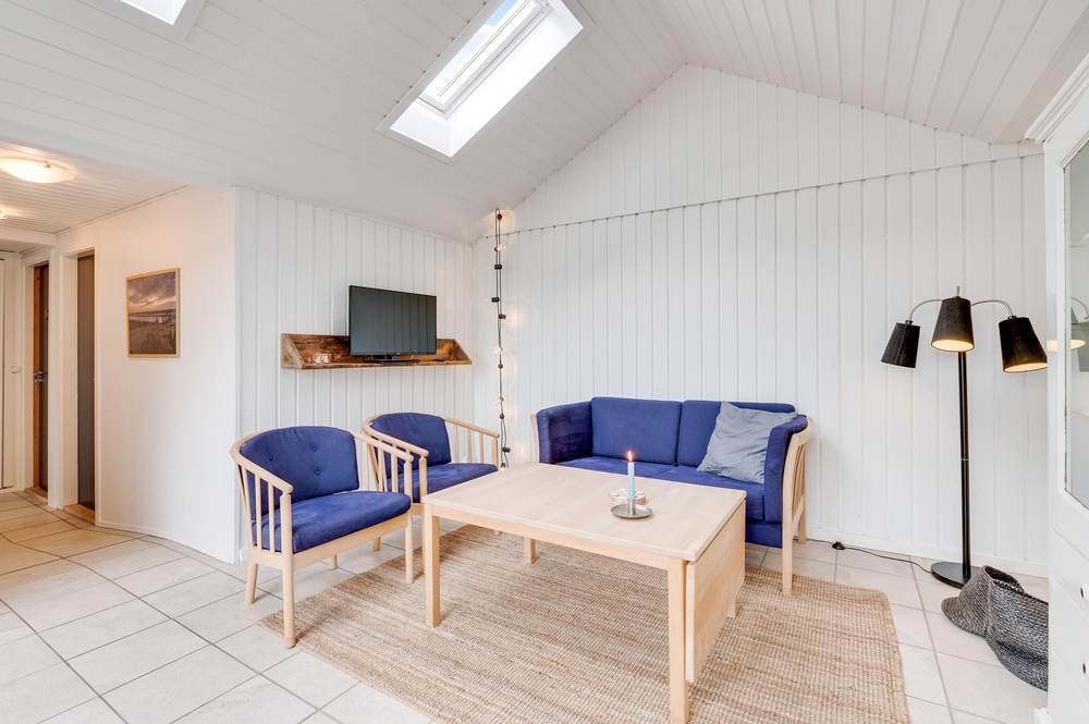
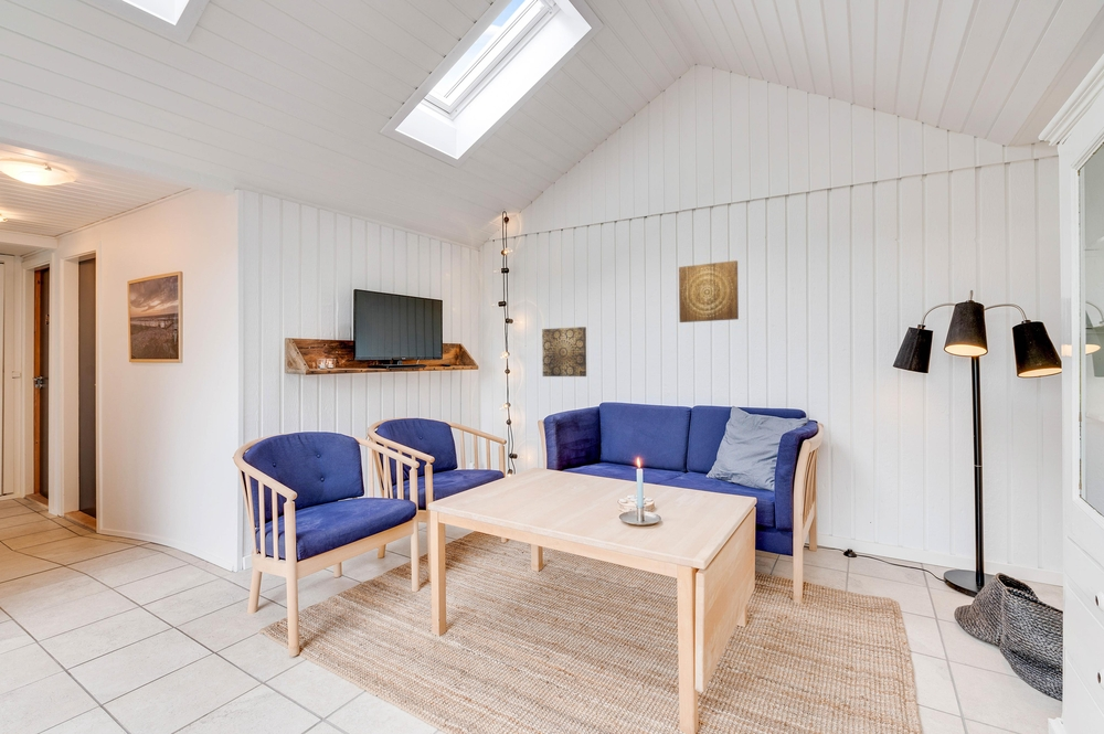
+ wall art (563, 352)
+ wall art (708, 292)
